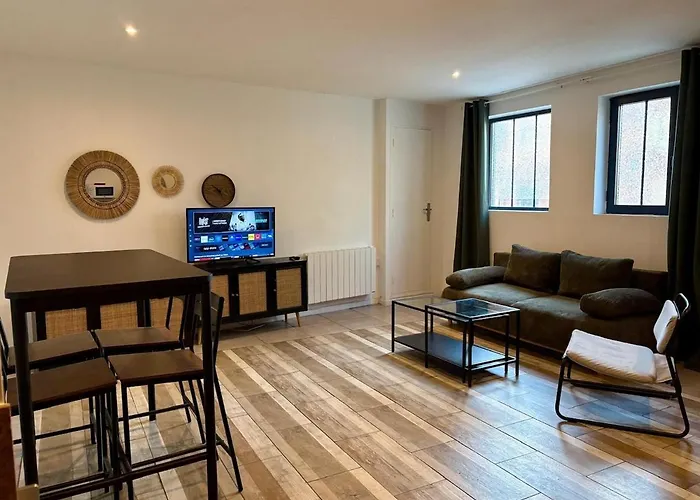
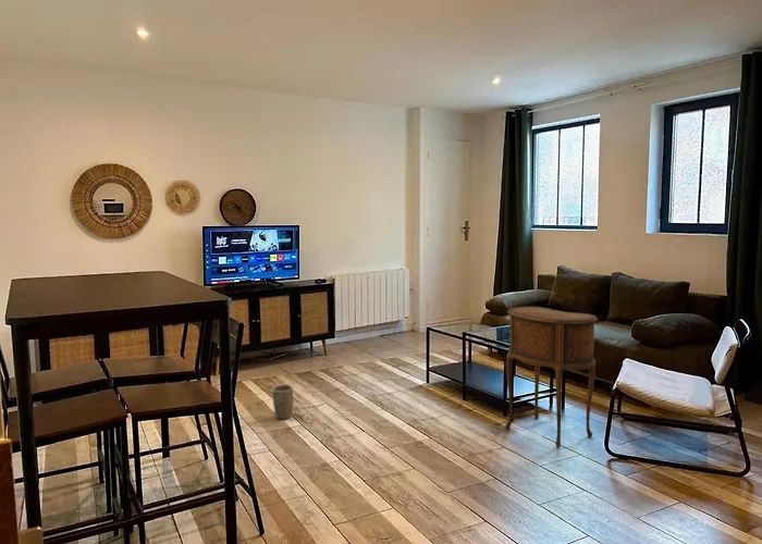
+ plant pot (283, 401)
+ side table (550, 367)
